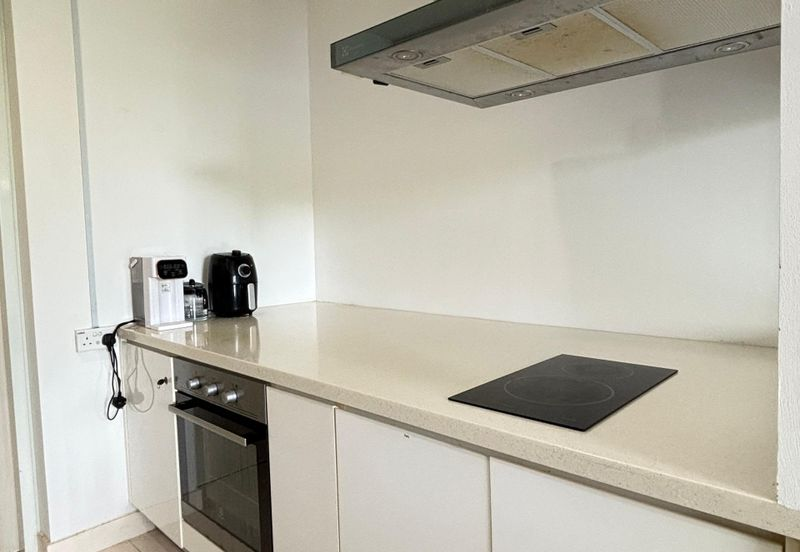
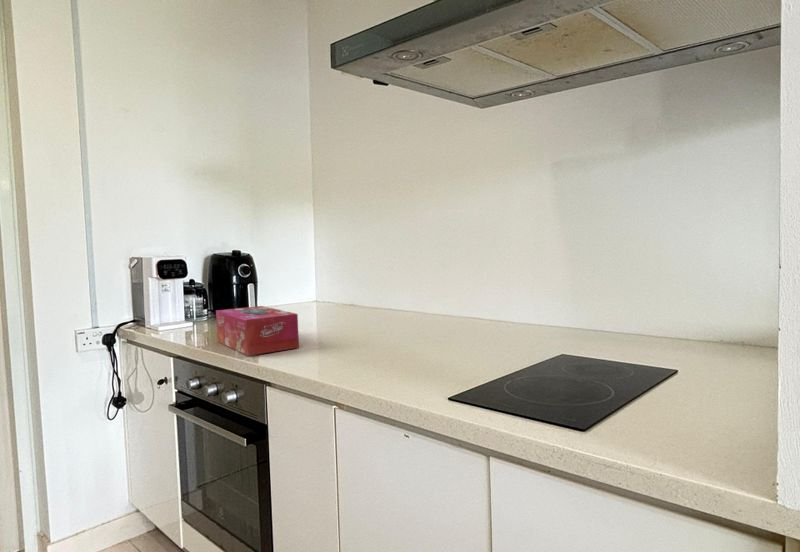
+ tissue box (255, 328)
